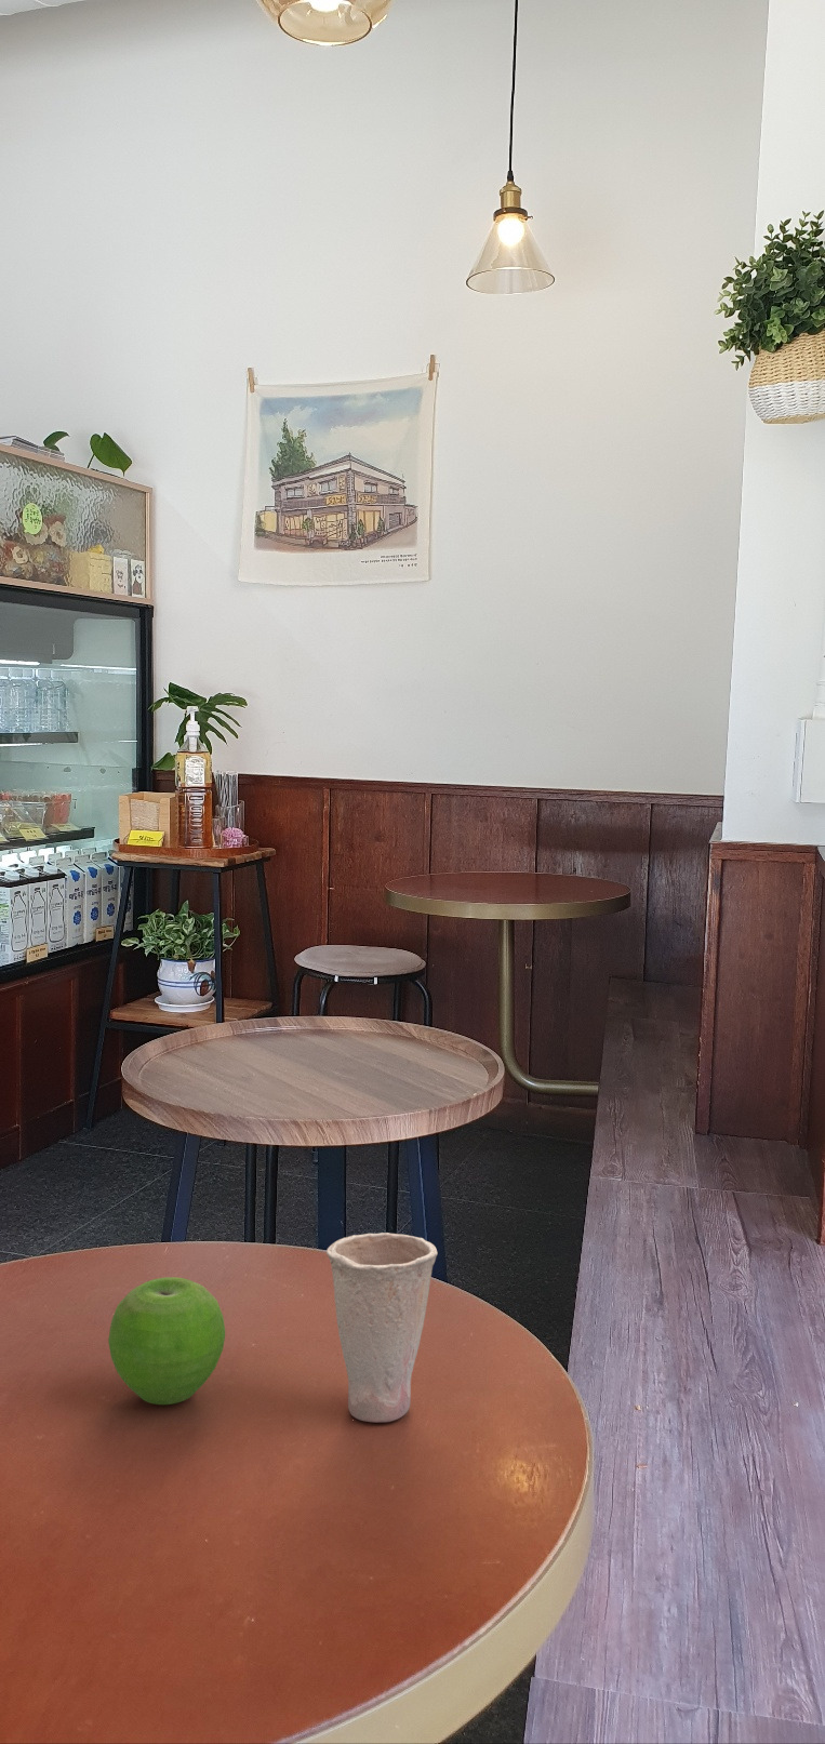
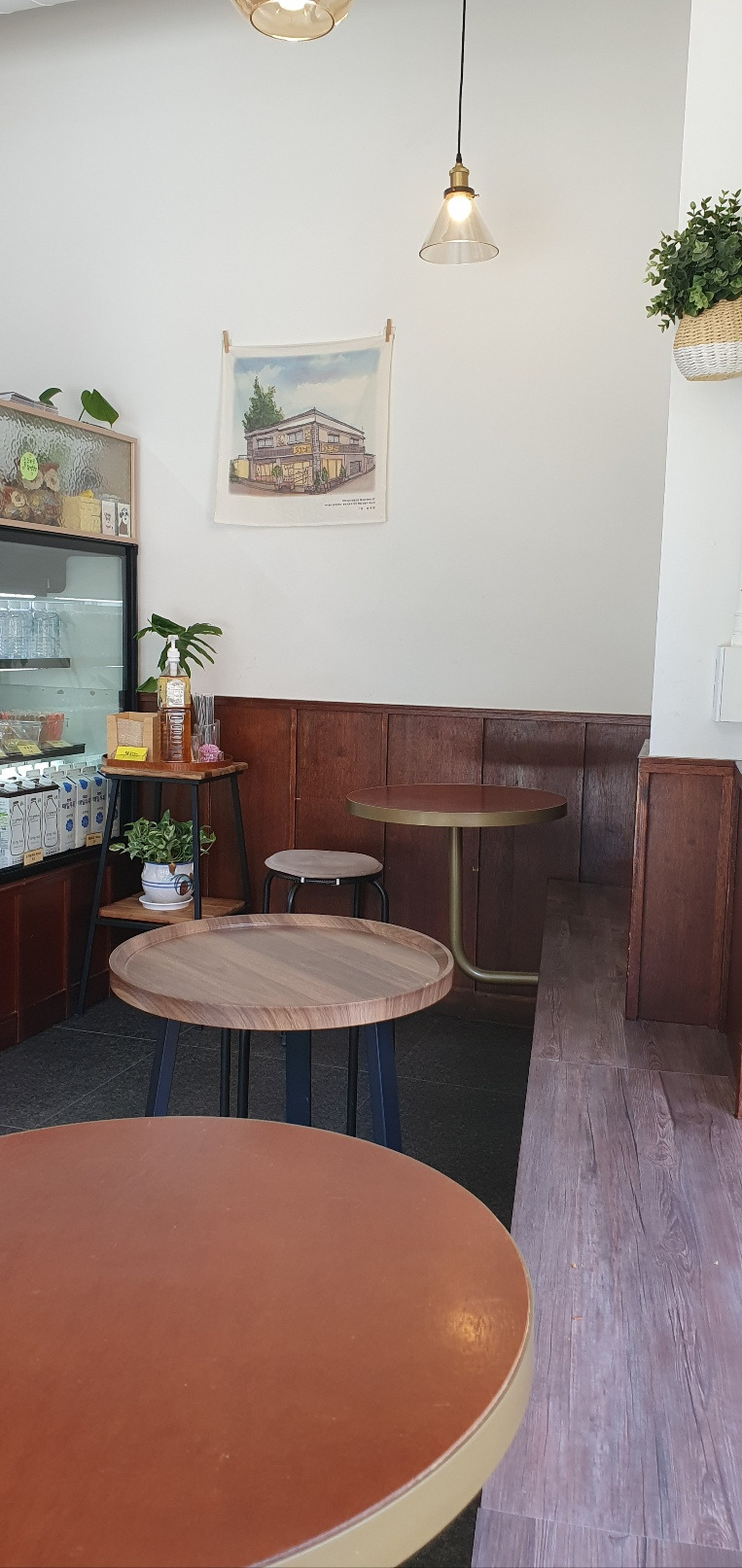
- fruit (167, 1340)
- cup (379, 1322)
